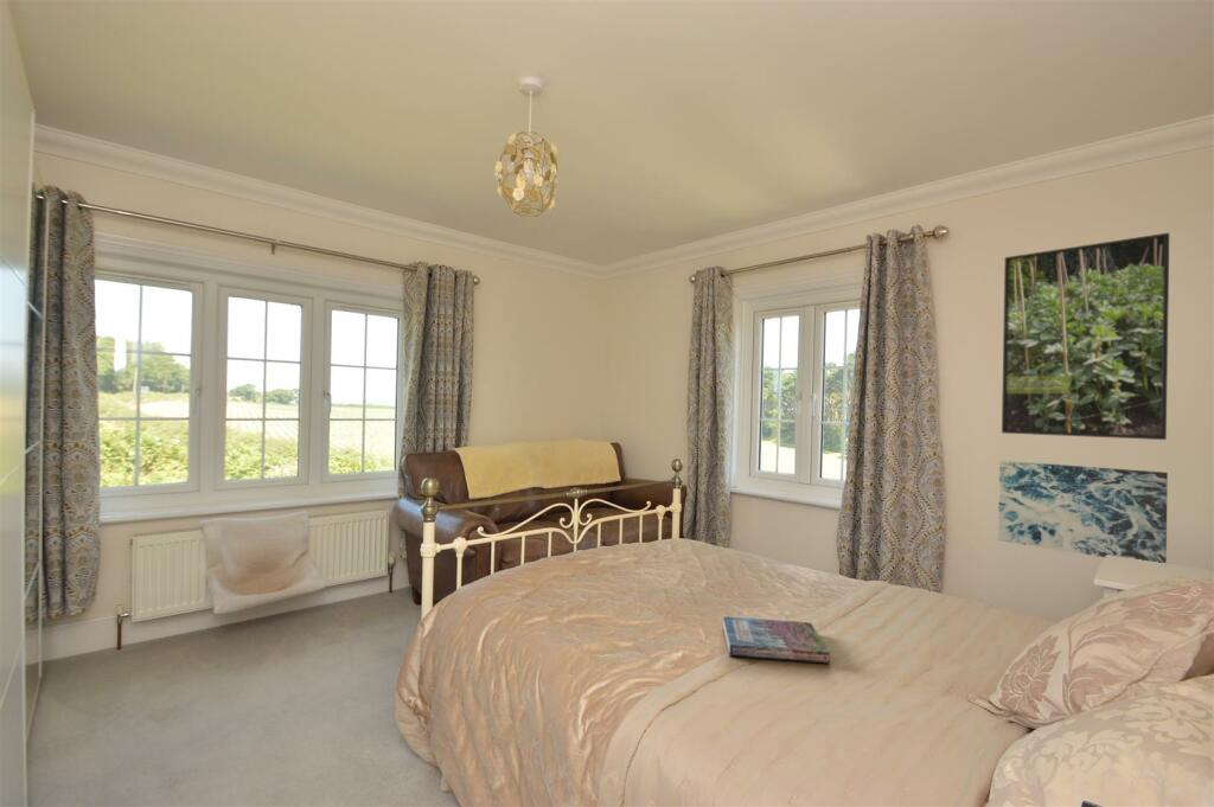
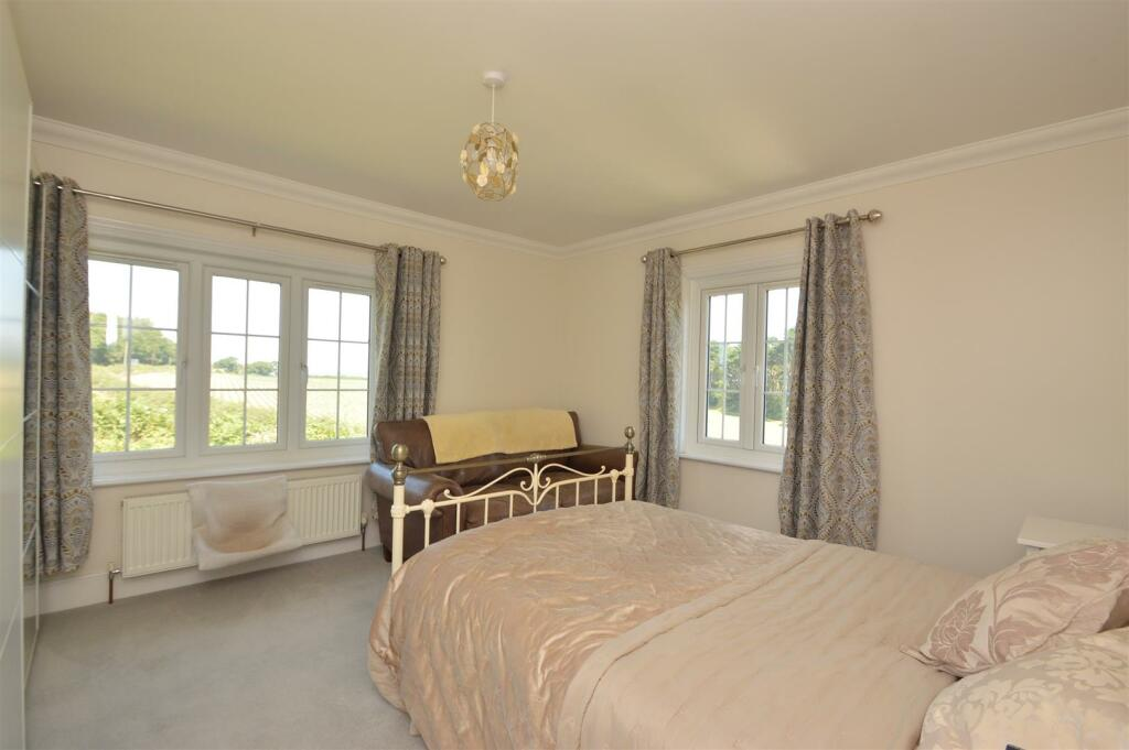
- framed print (1079, 340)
- book (772, 638)
- wall art (1075, 508)
